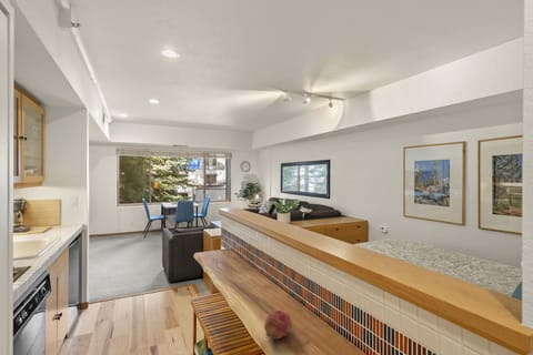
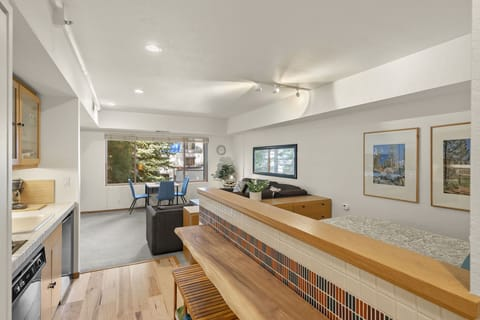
- fruit (279, 323)
